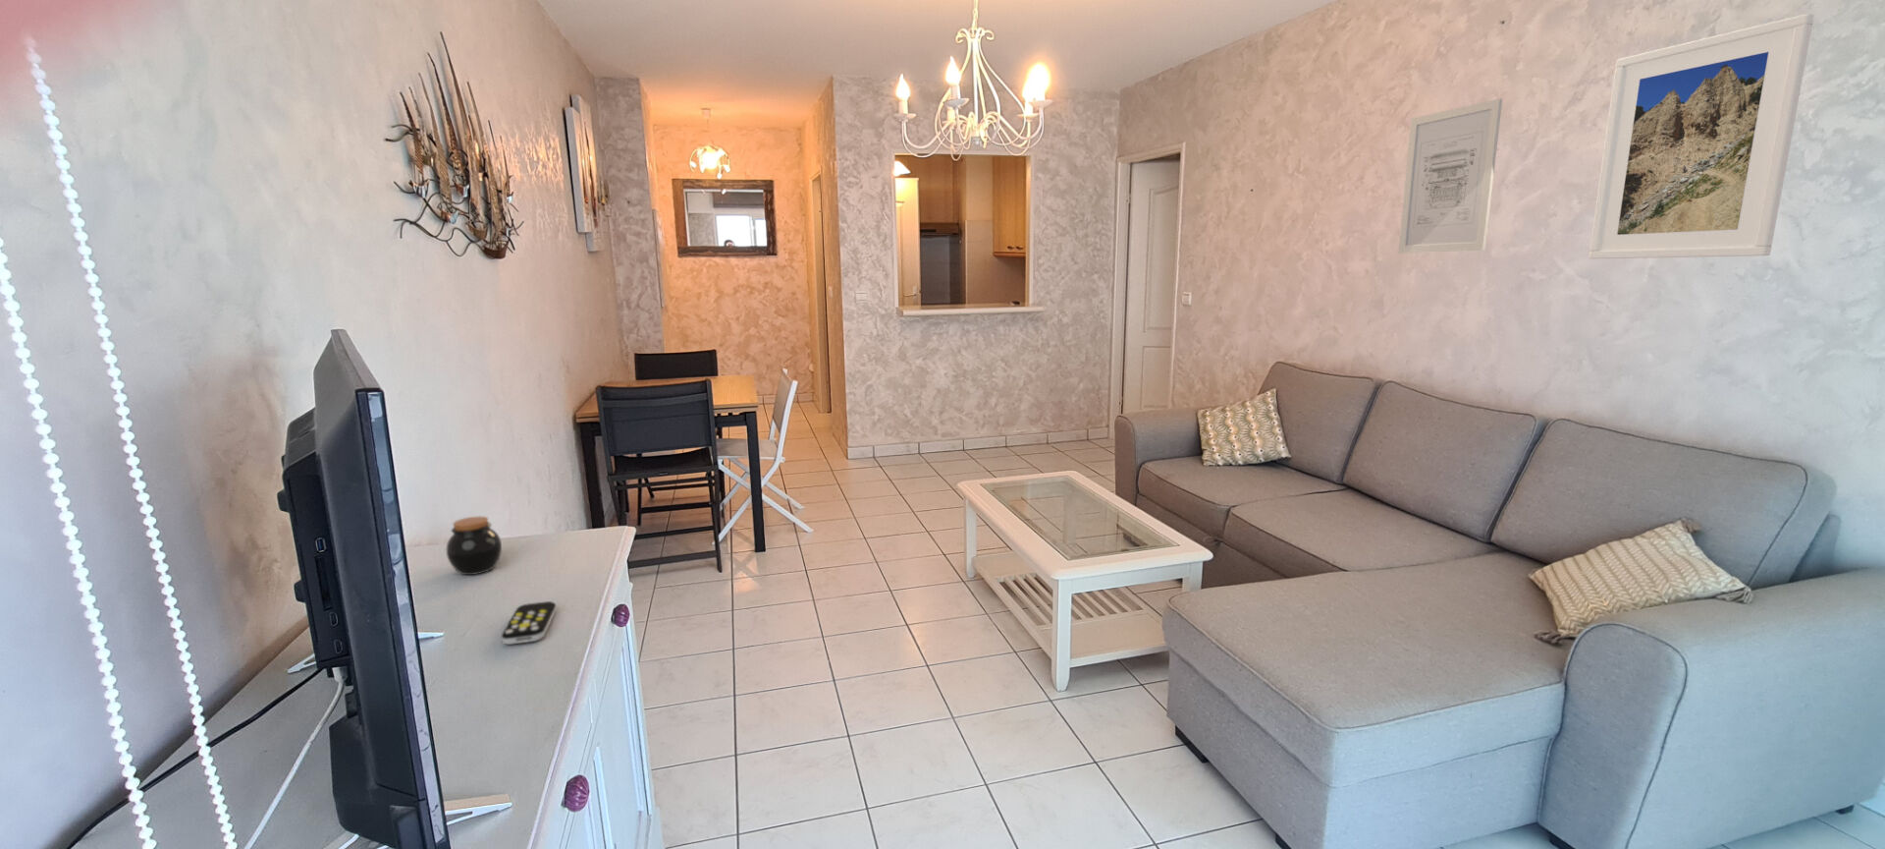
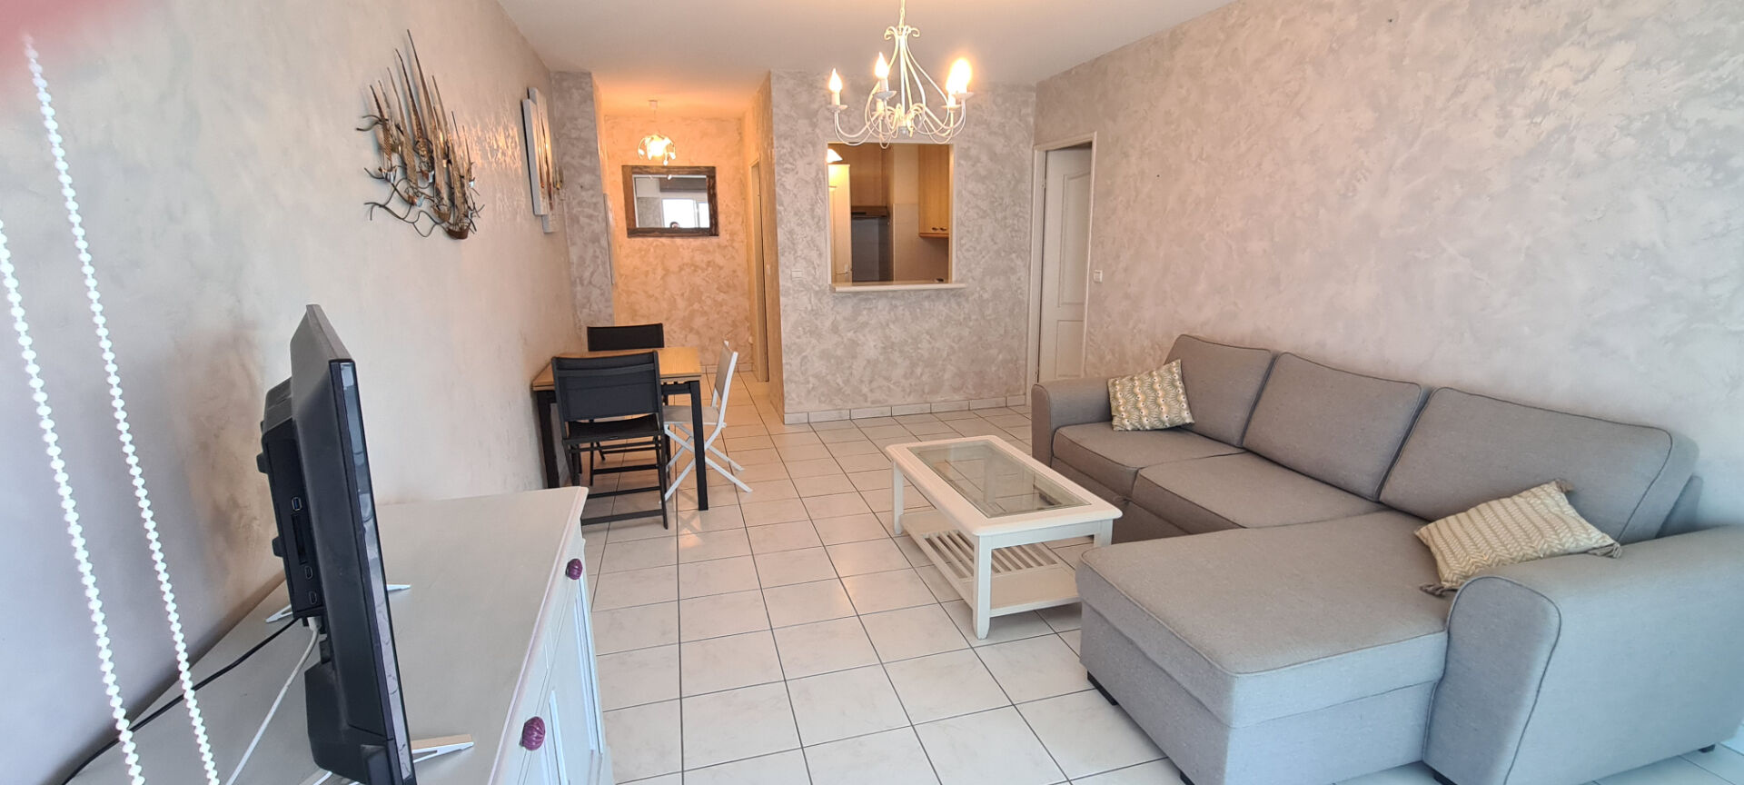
- remote control (529, 621)
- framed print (1688, 150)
- wall art (1446, 180)
- jar (474, 545)
